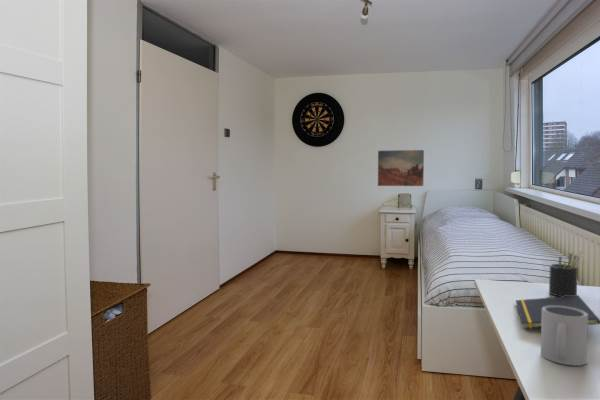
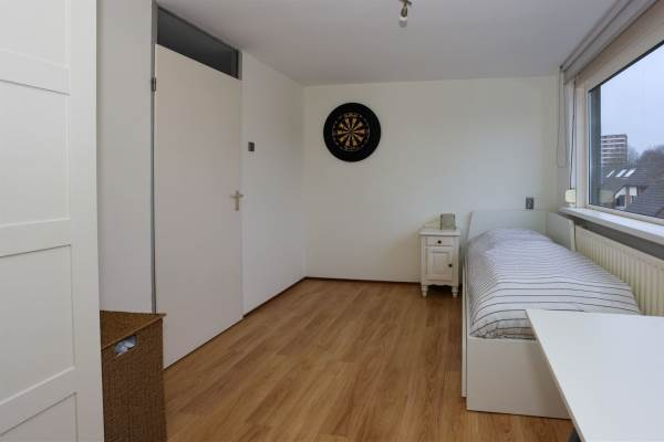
- mug (563, 336)
- wall art (400, 168)
- pen holder (565, 271)
- notepad (552, 305)
